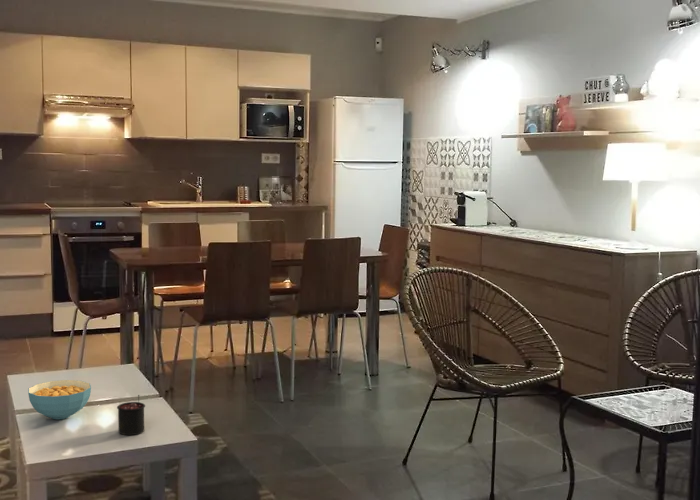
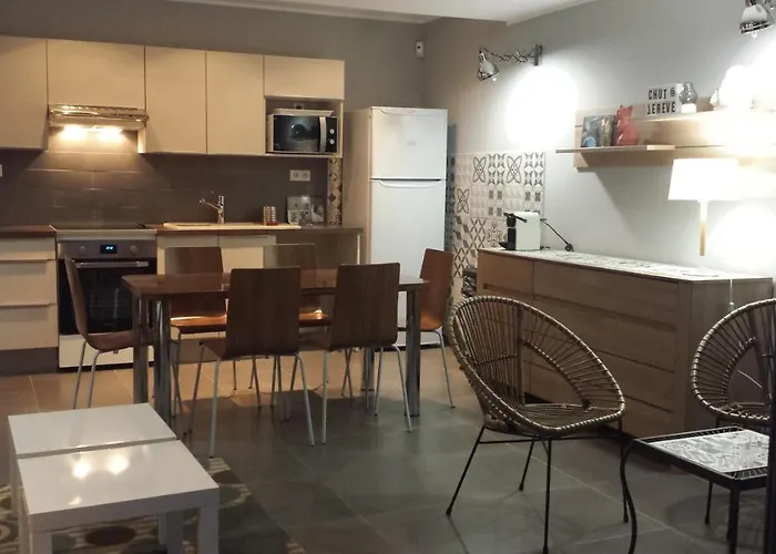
- candle (131, 412)
- cereal bowl (60, 402)
